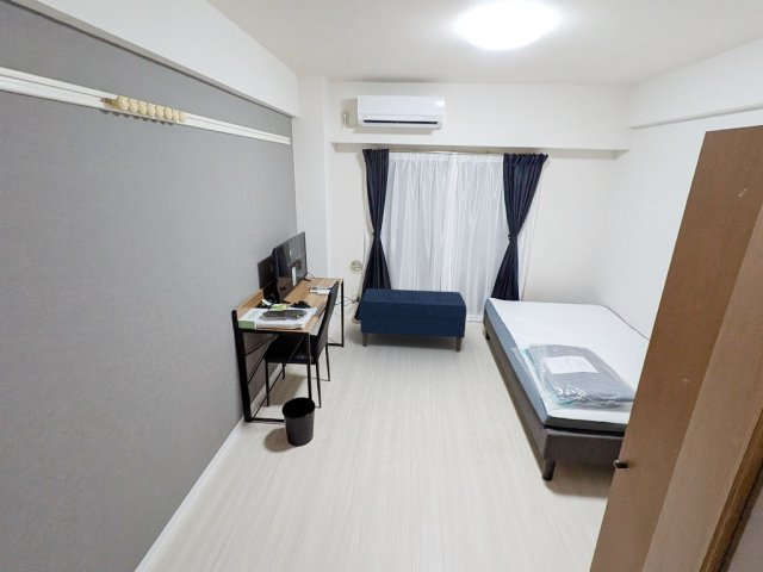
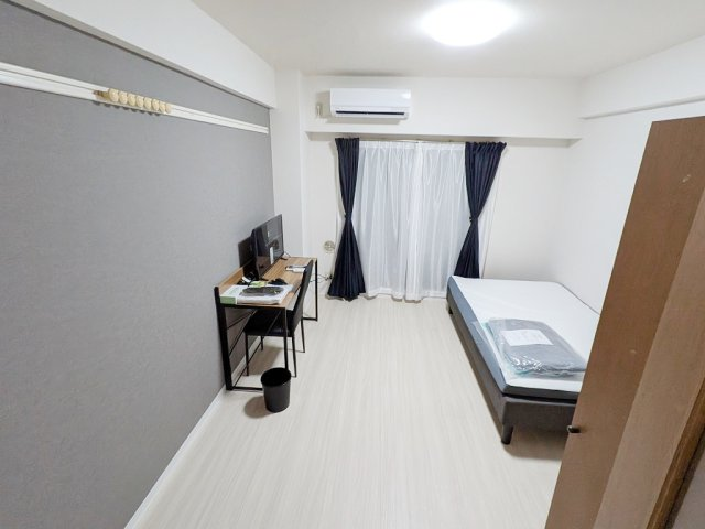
- bench (411, 318)
